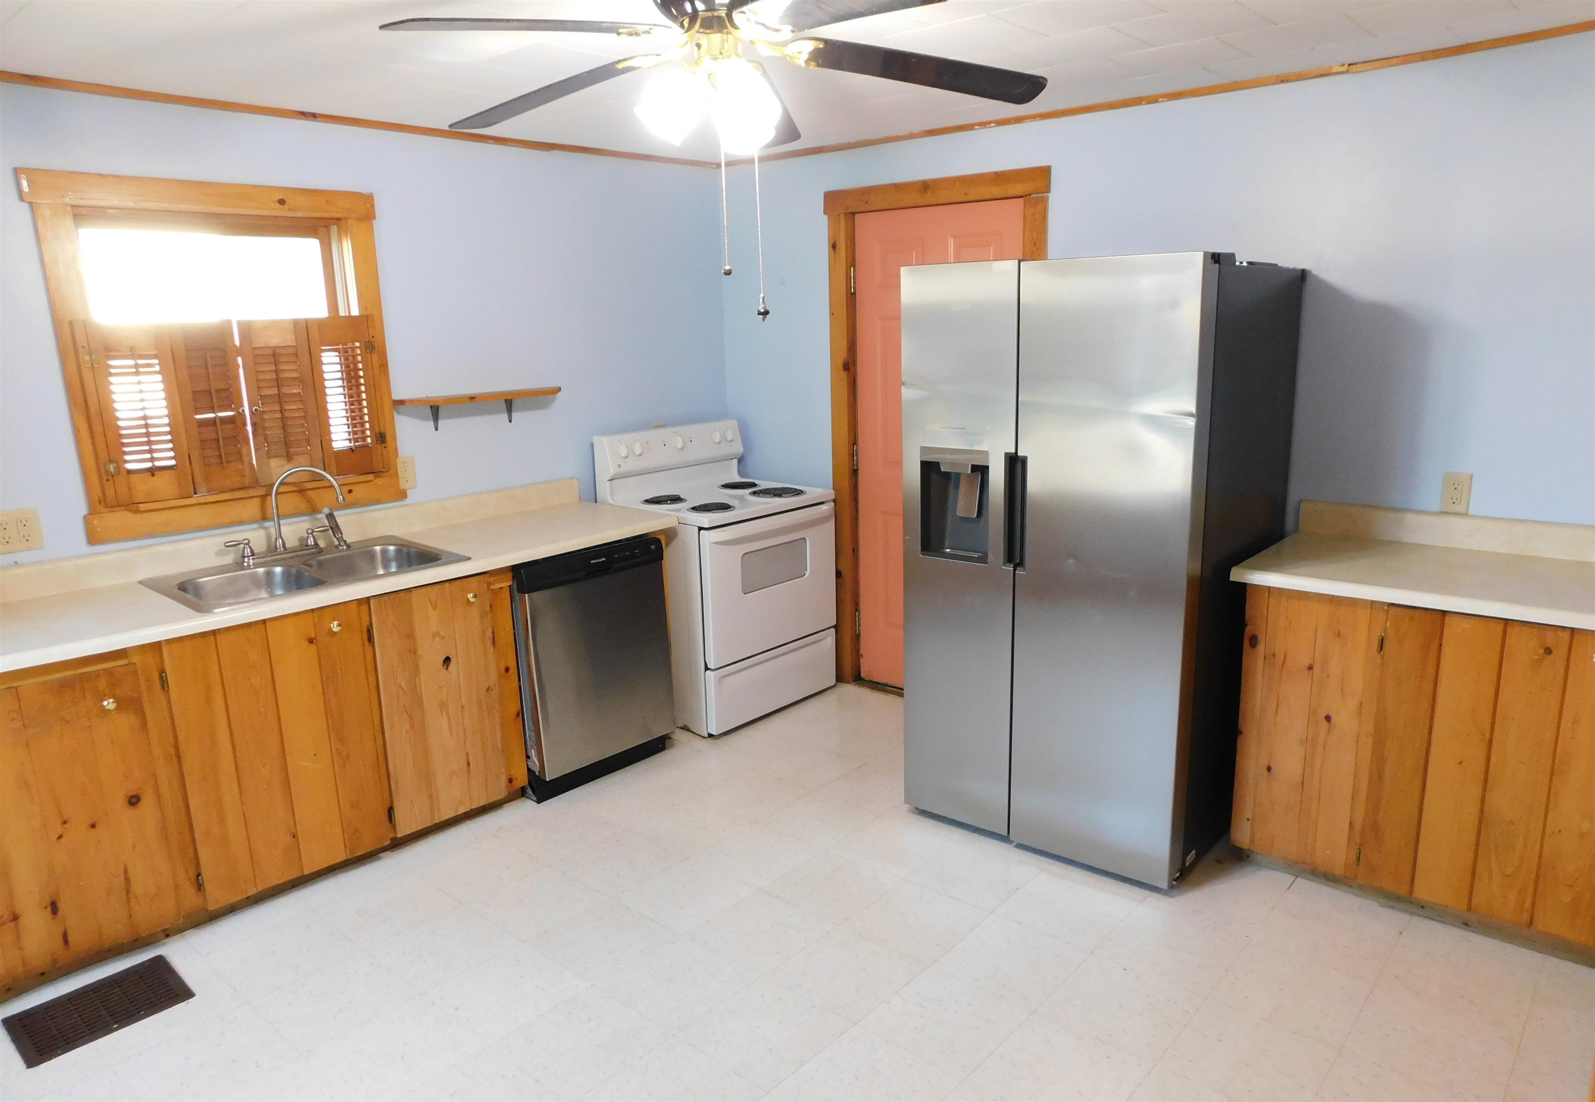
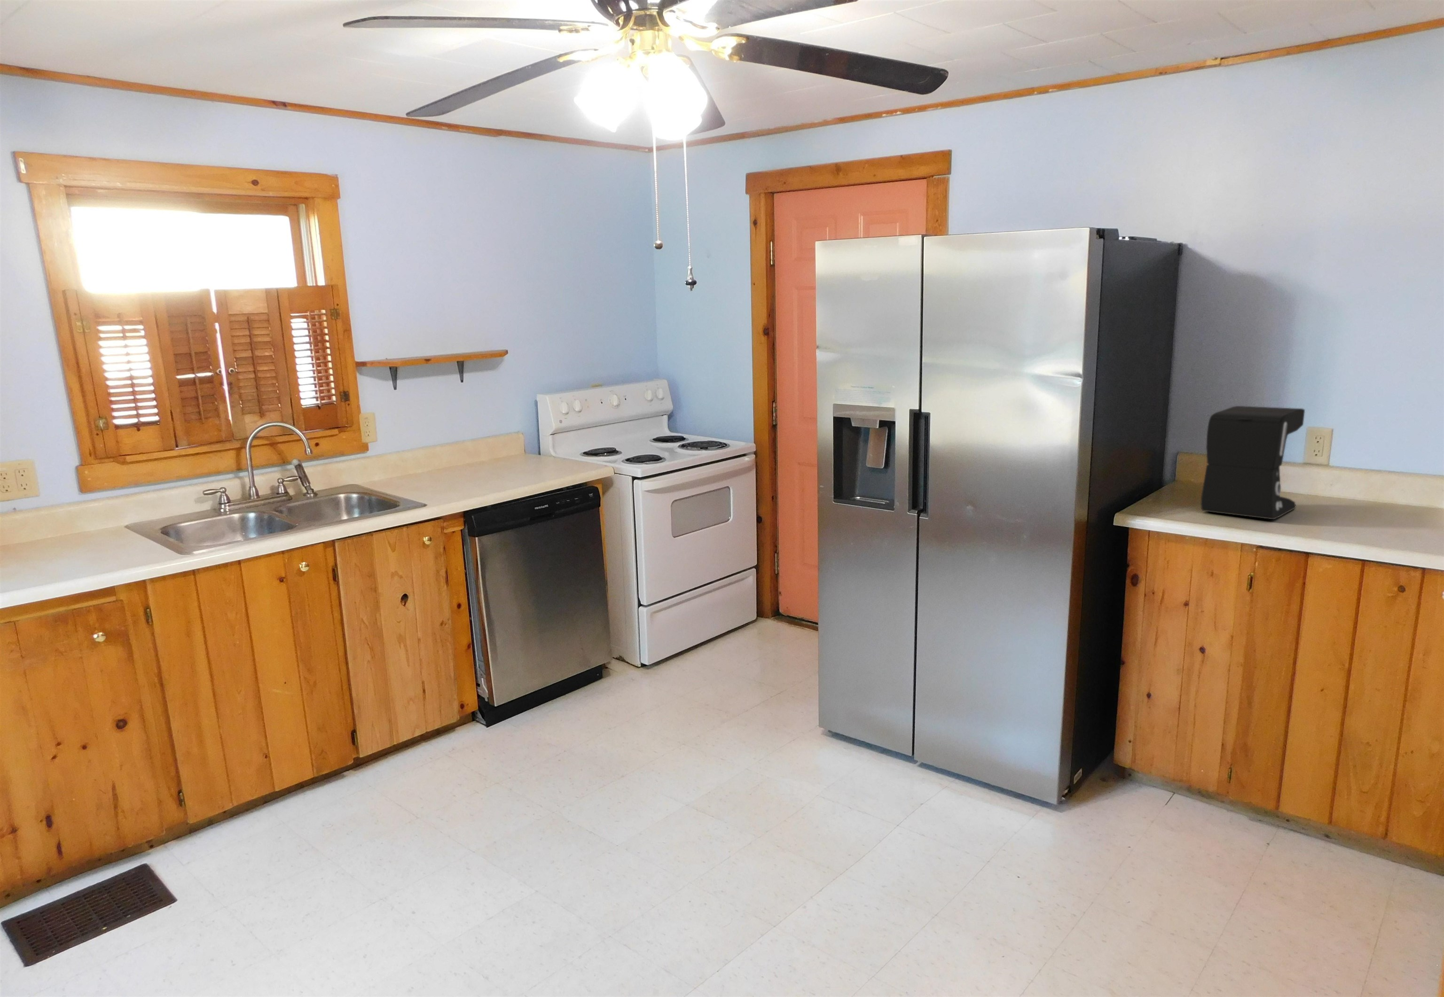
+ coffee maker (1255, 461)
